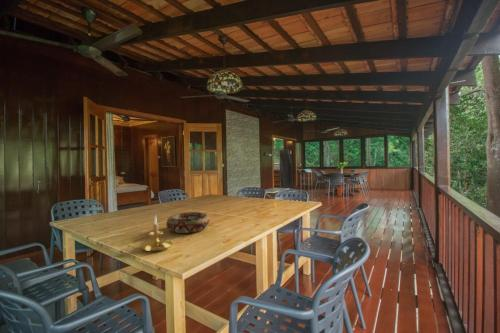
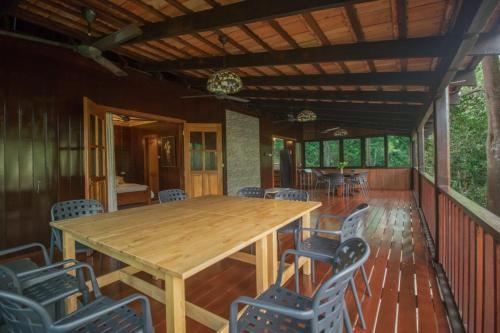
- candle holder (158, 231)
- decorative bowl (188, 222)
